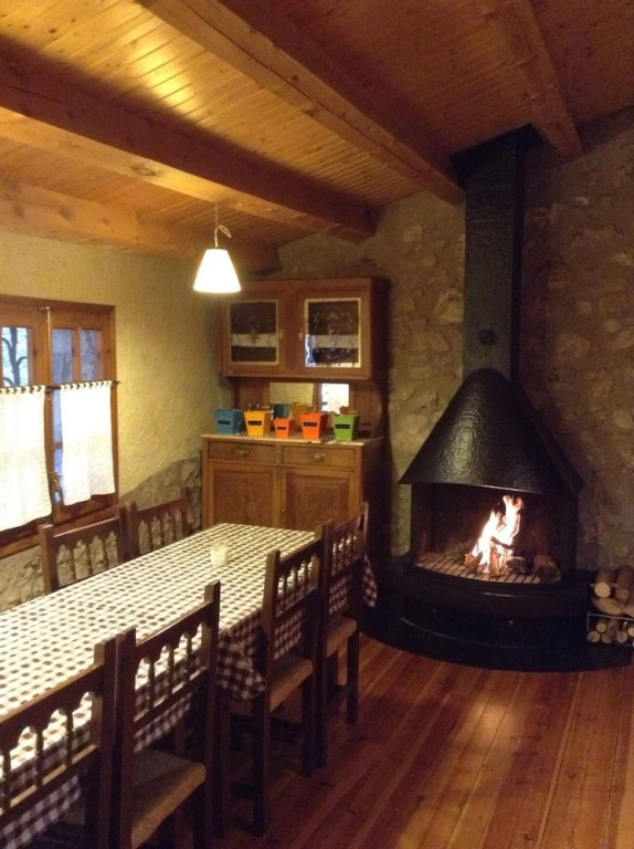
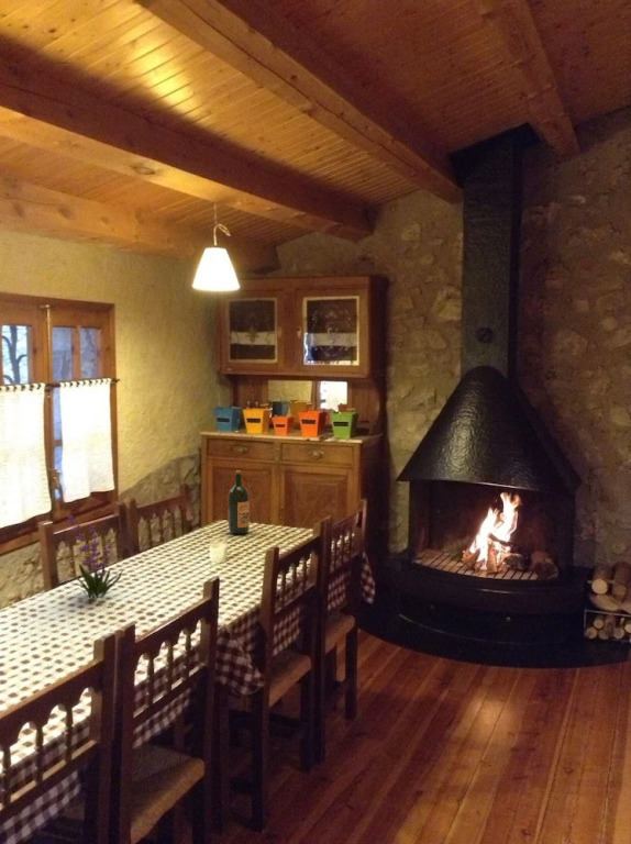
+ plant (93, 555)
+ wine bottle (239, 501)
